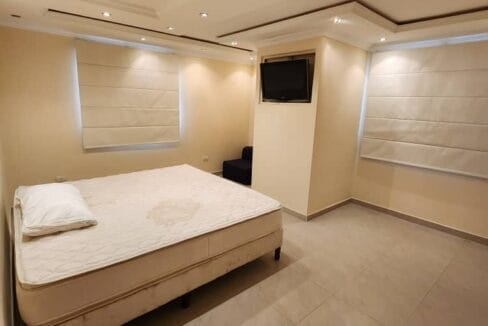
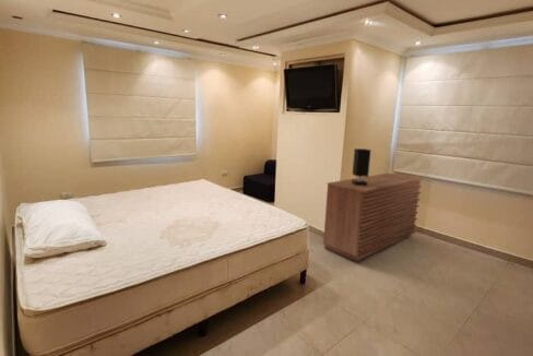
+ sideboard (375, 211)
+ table lamp (360, 166)
